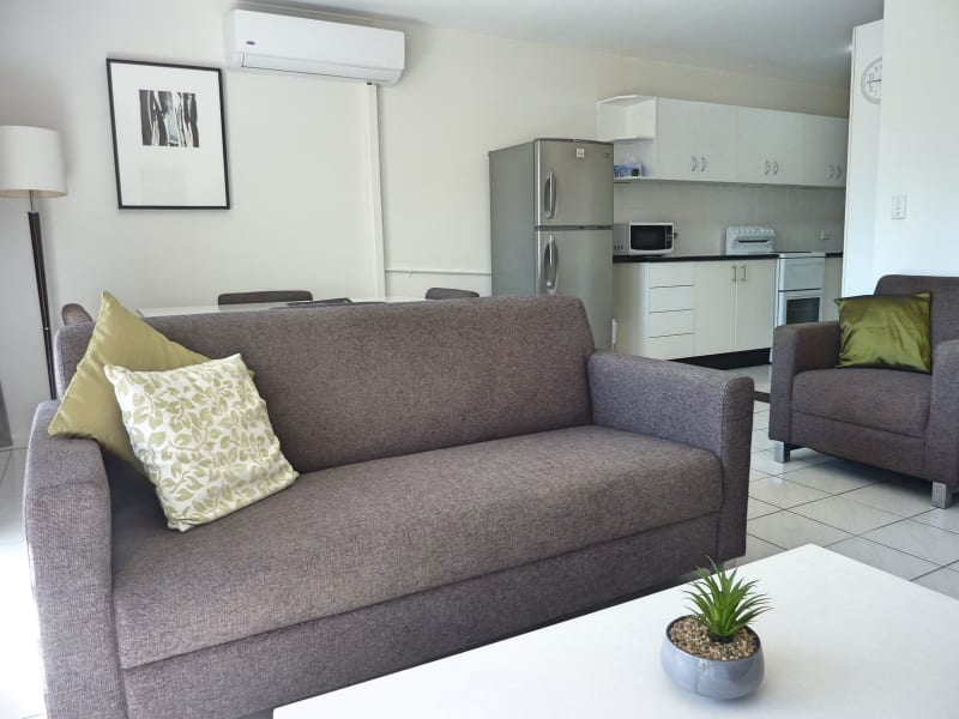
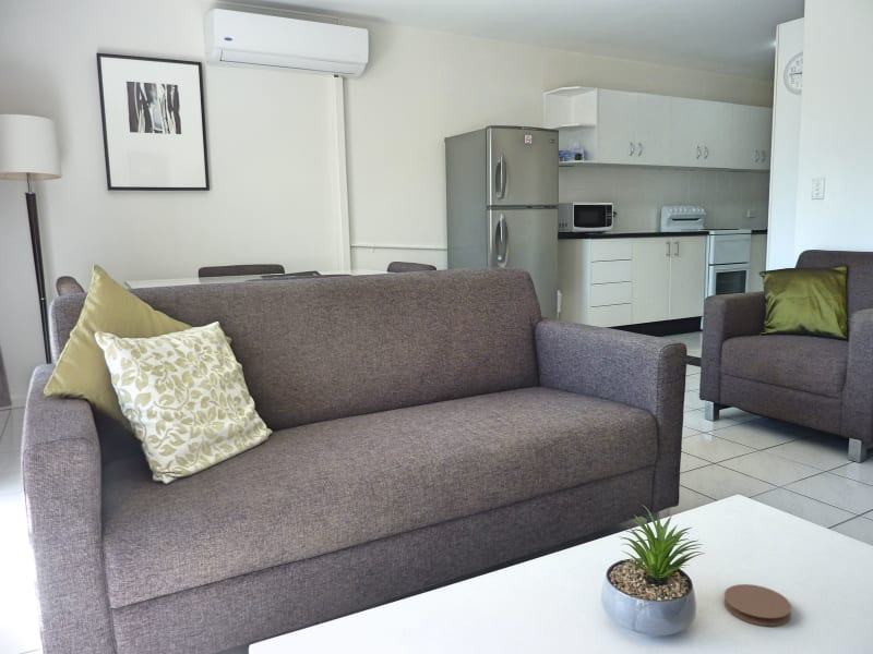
+ coaster (756, 604)
